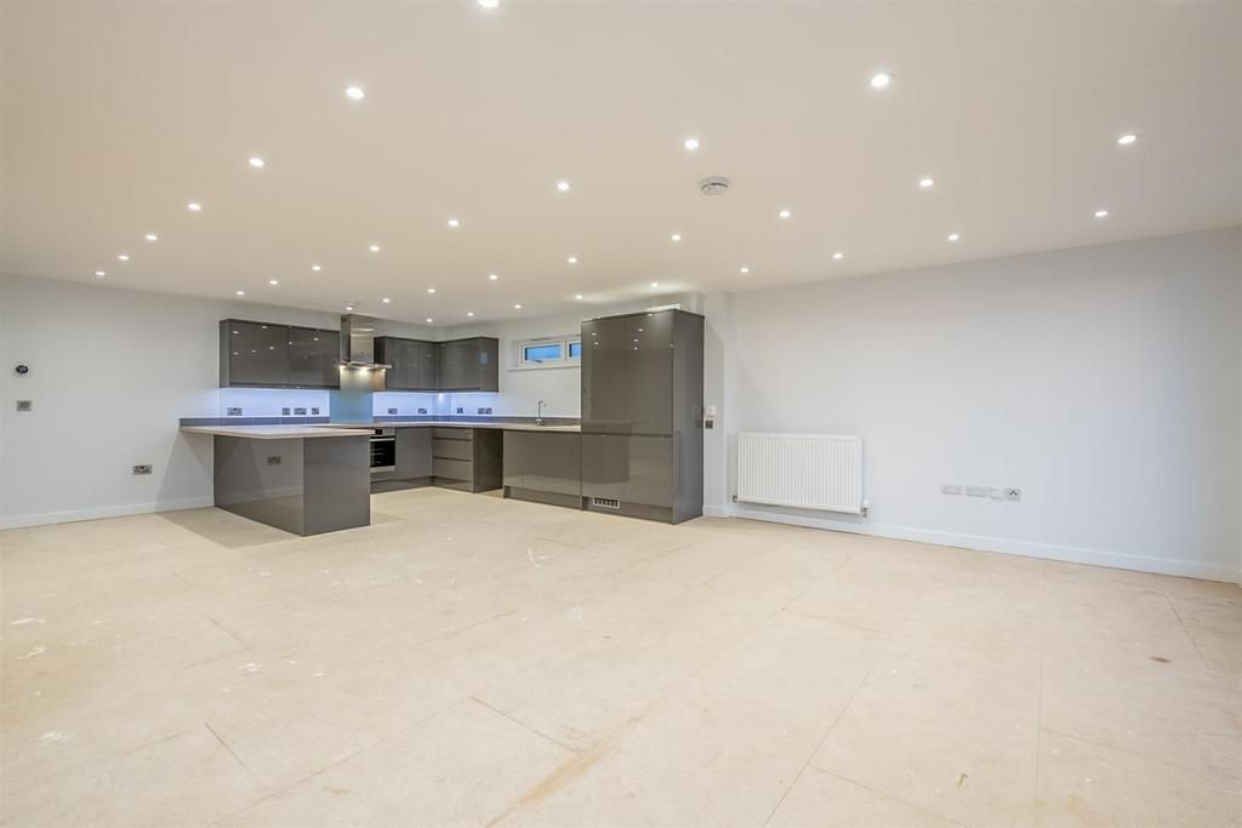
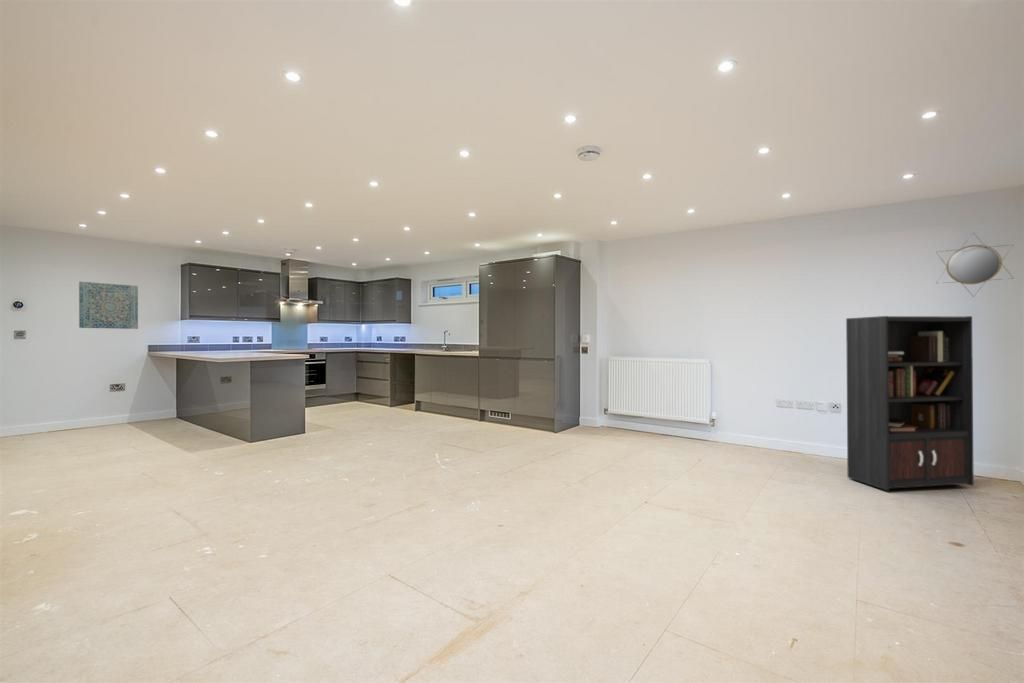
+ home mirror (973, 264)
+ bookcase (905, 398)
+ wall art (109, 306)
